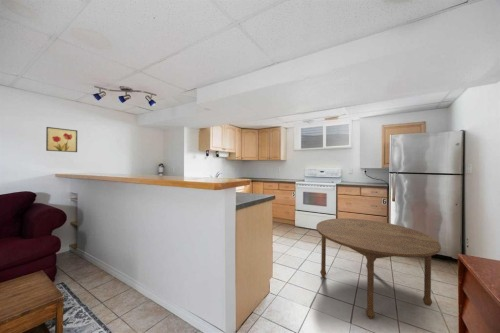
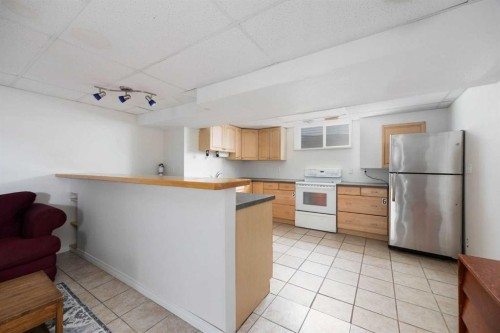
- dining table (369, 260)
- wall art (62, 140)
